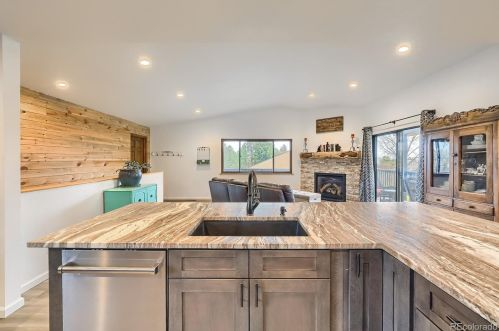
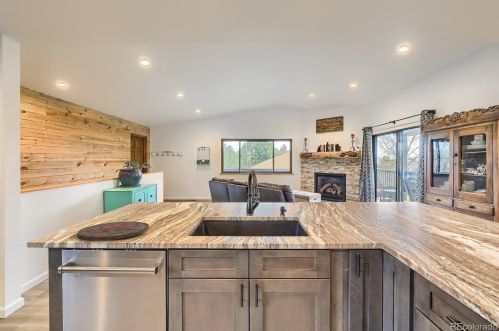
+ cutting board (115, 229)
